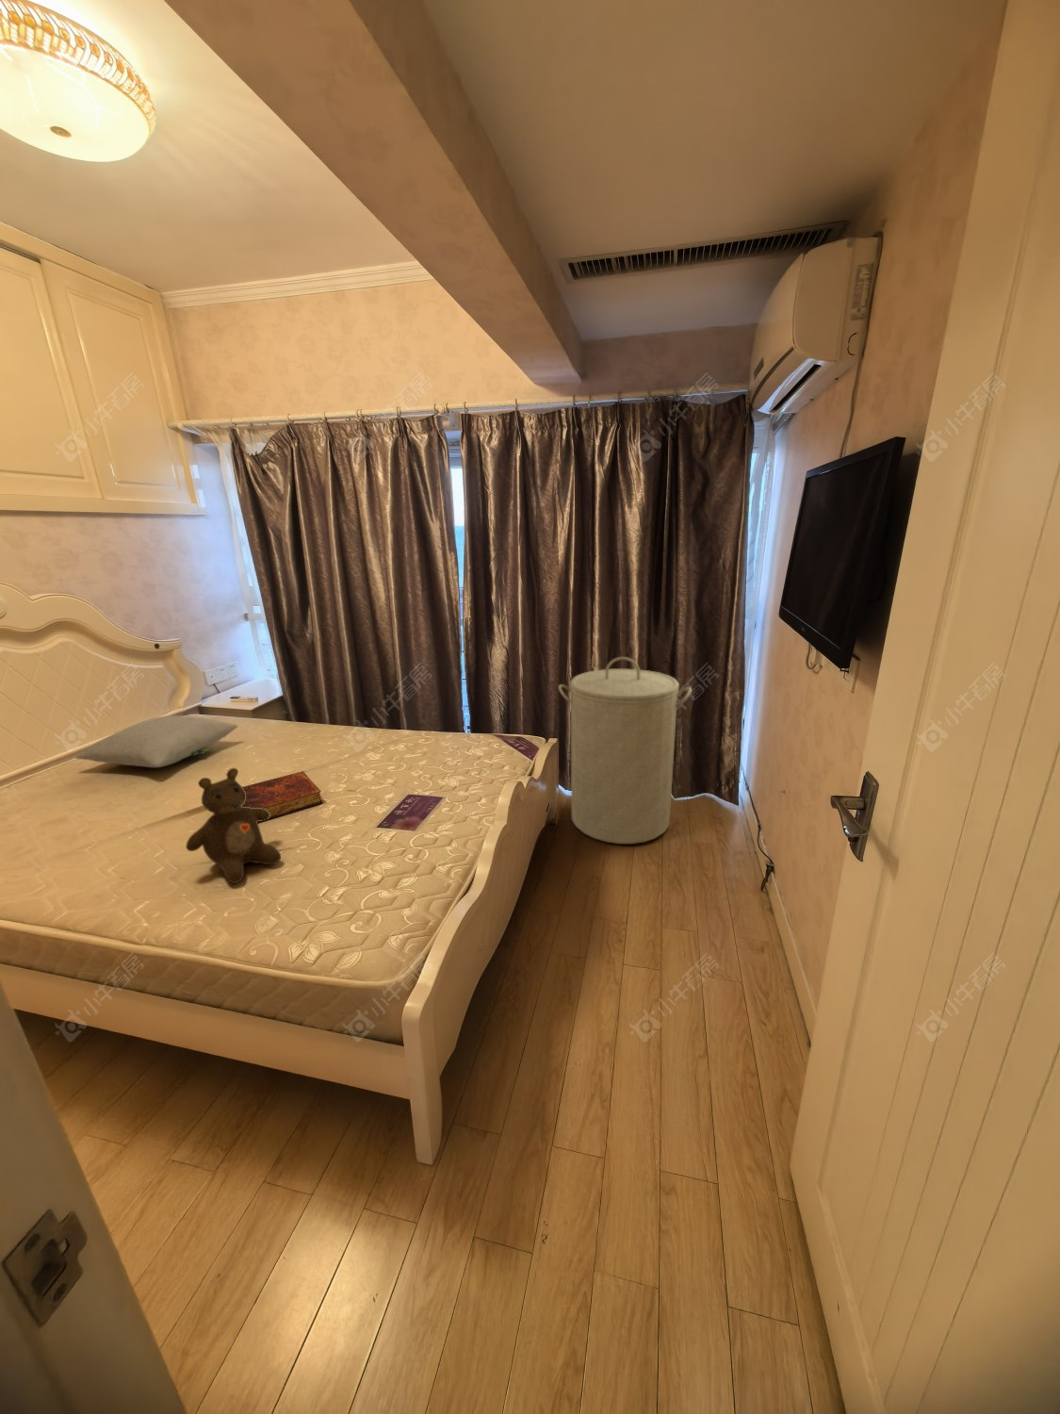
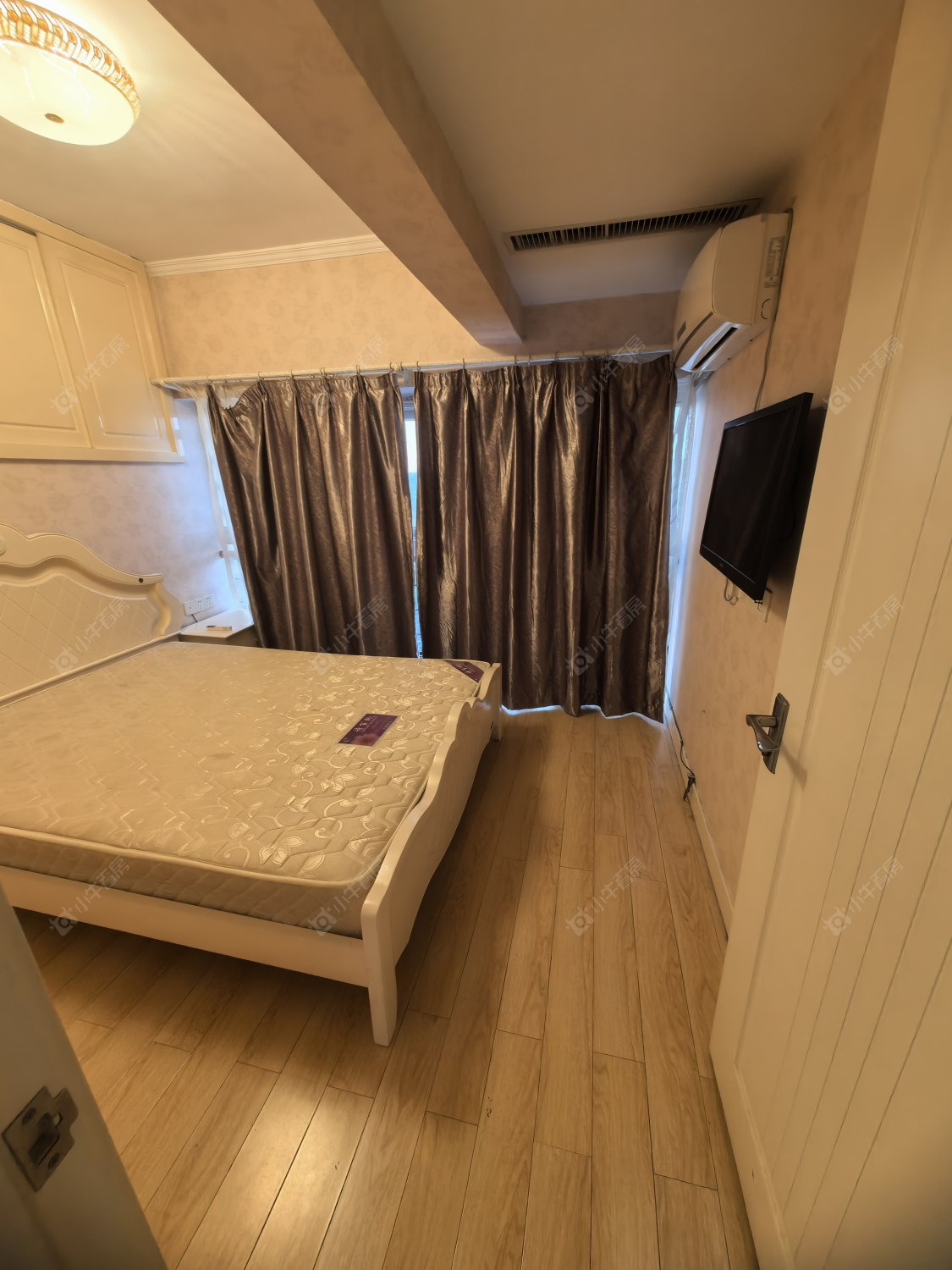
- pillow (161, 740)
- book (272, 797)
- teddy bear (235, 822)
- laundry hamper (622, 740)
